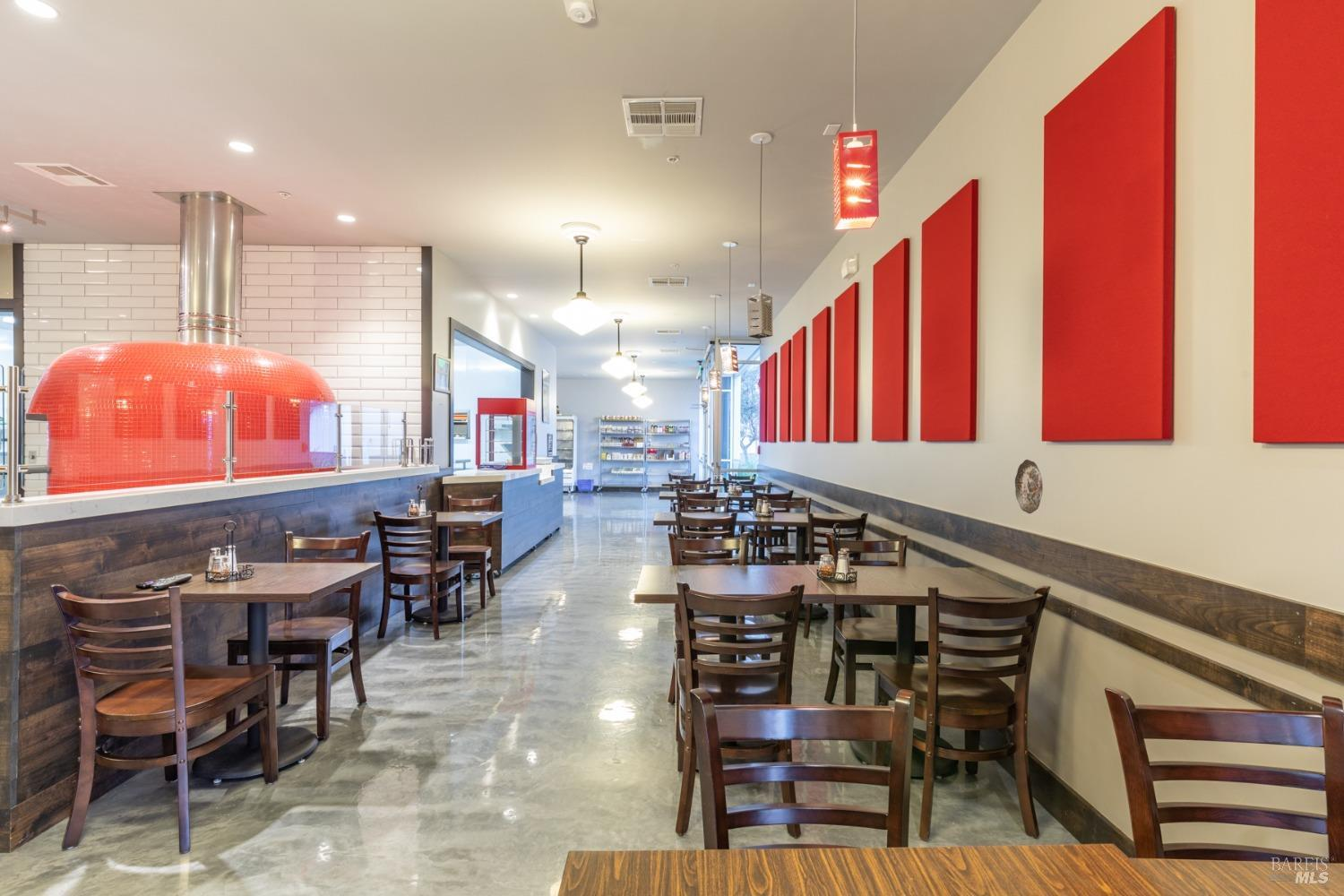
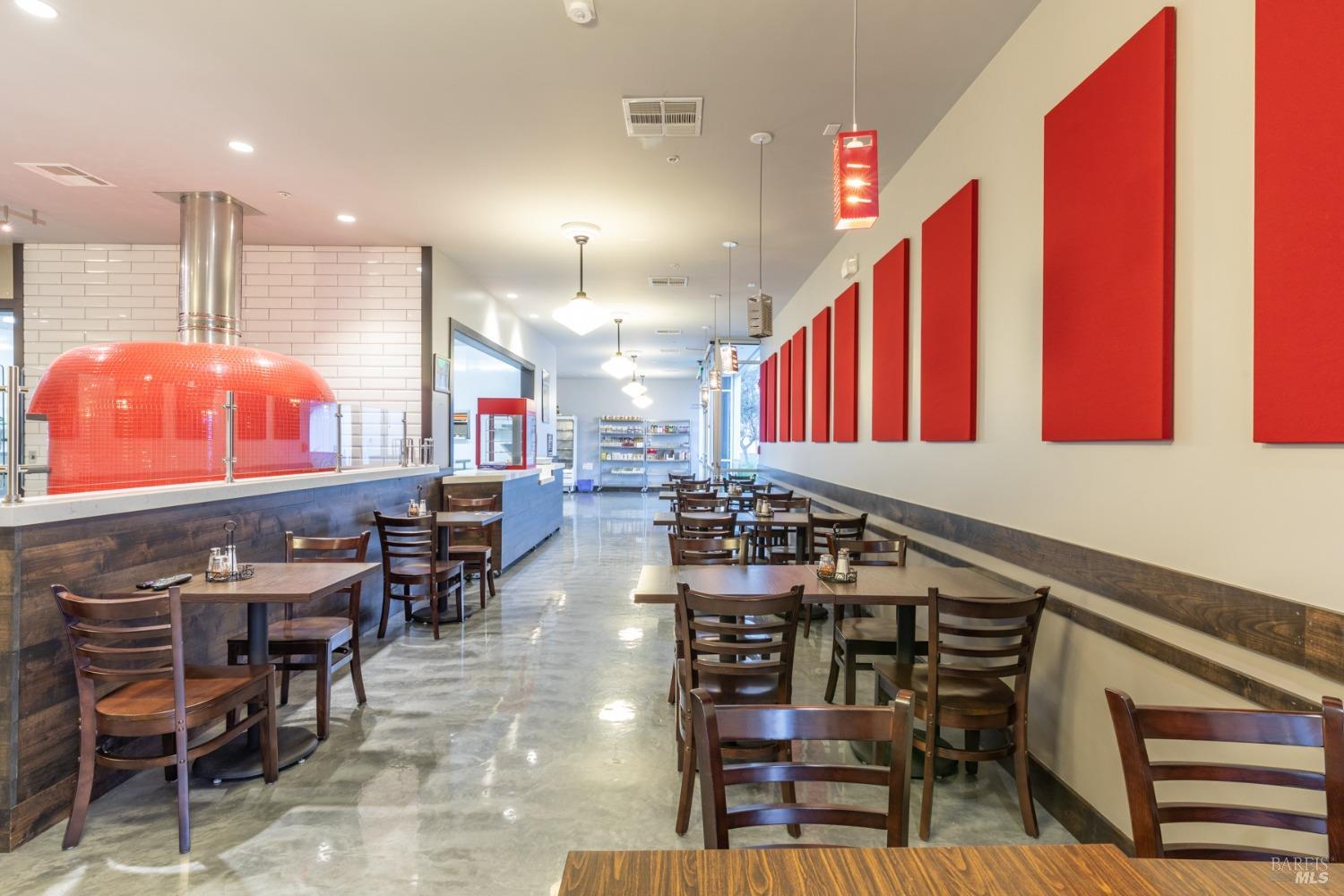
- decorative plate (1030, 487)
